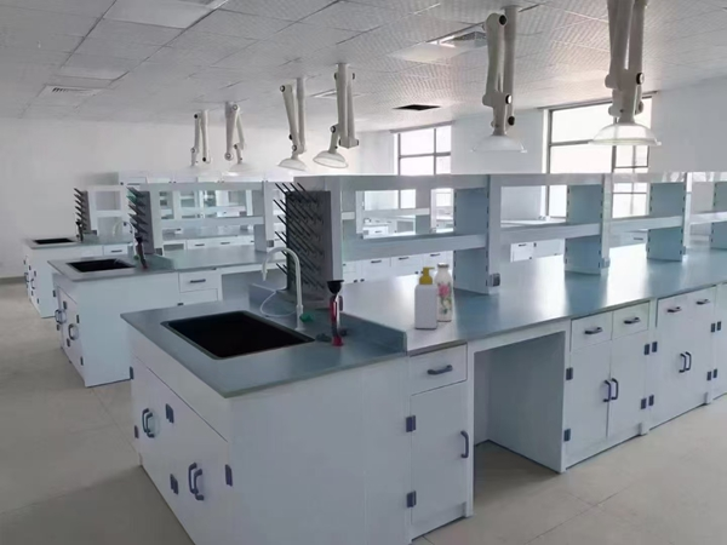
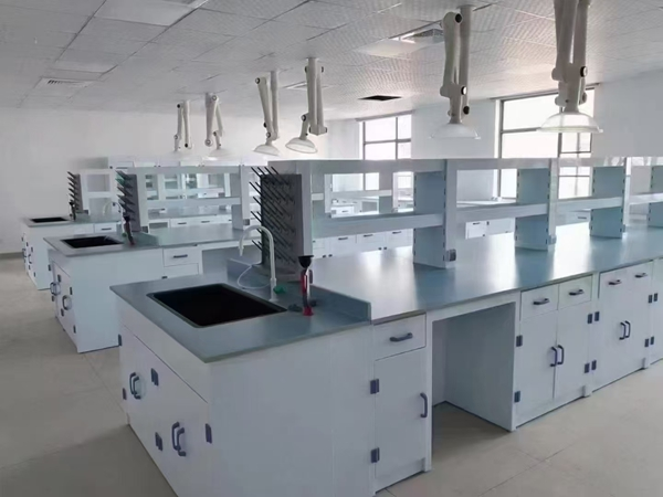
- soap bottle (425, 297)
- water bottle (442, 291)
